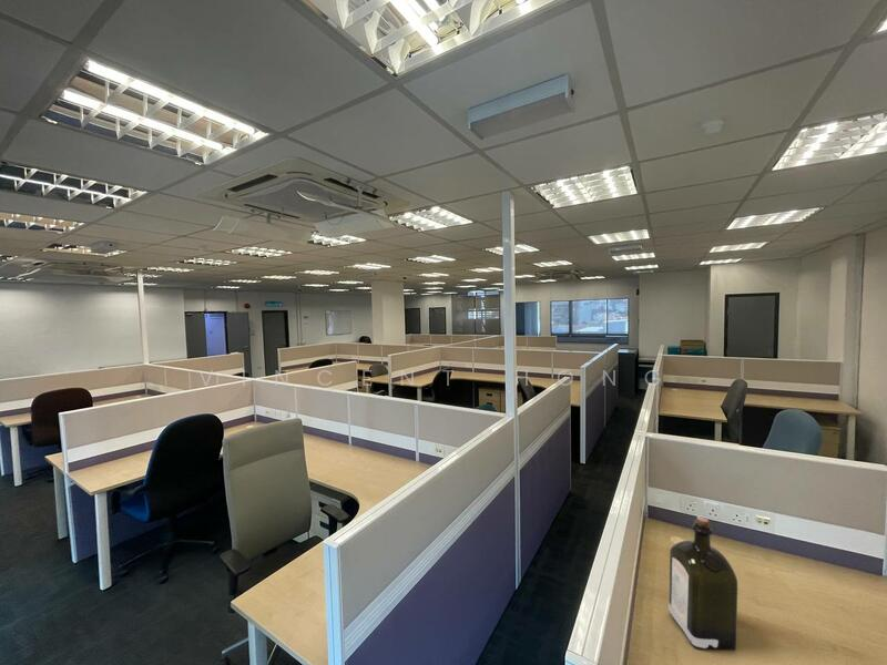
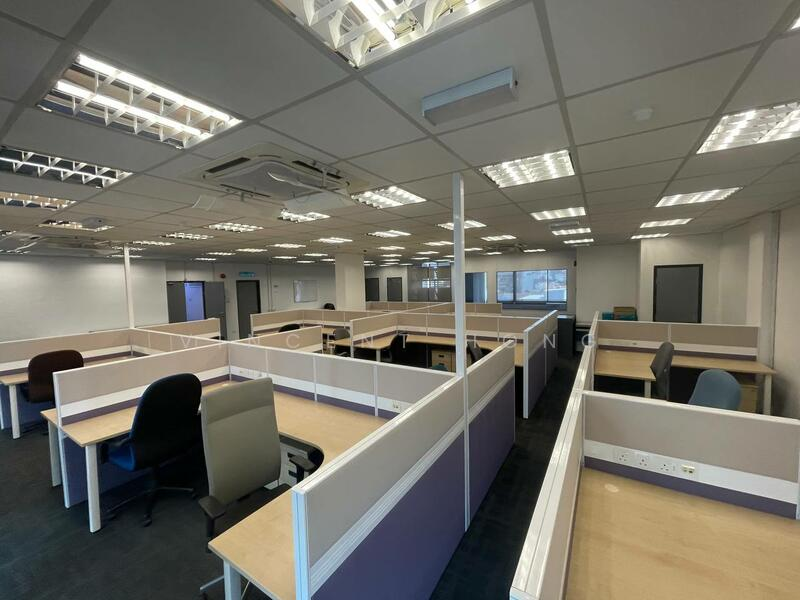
- liquor (701, 574)
